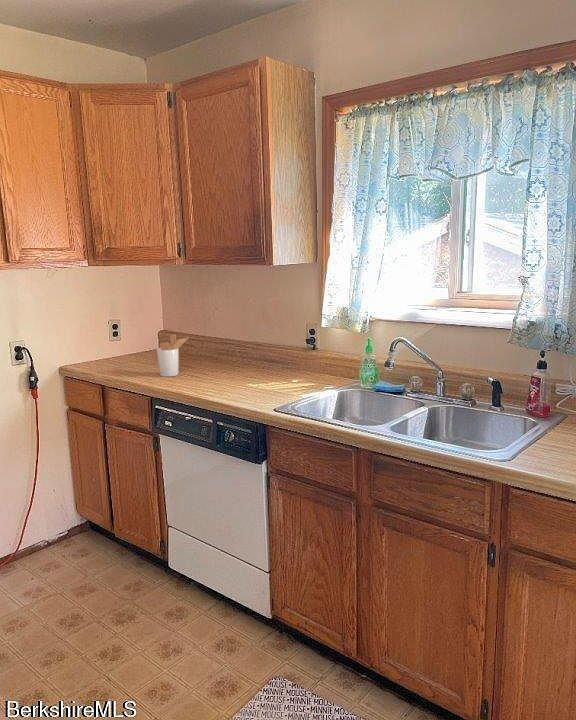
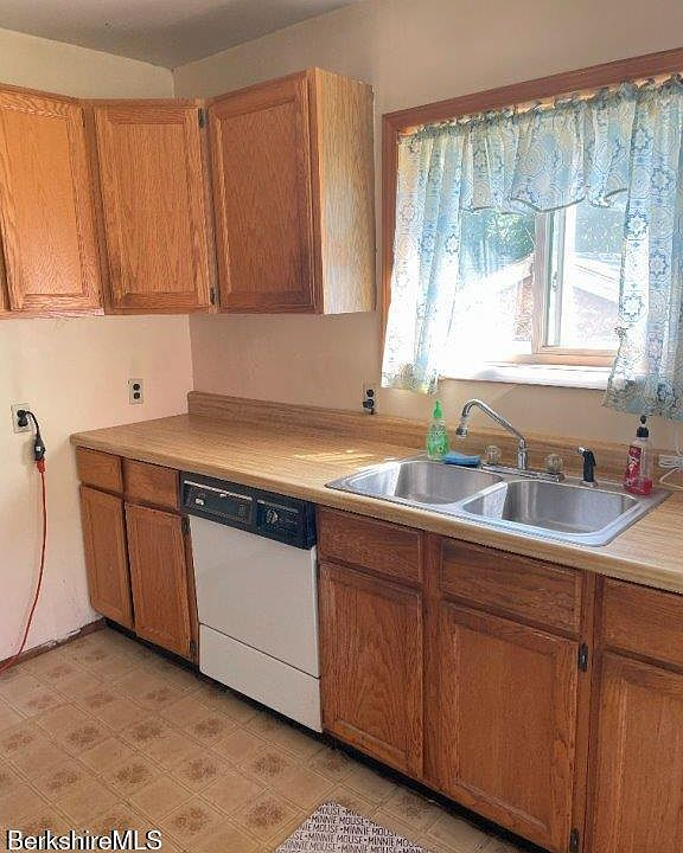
- utensil holder (173, 355)
